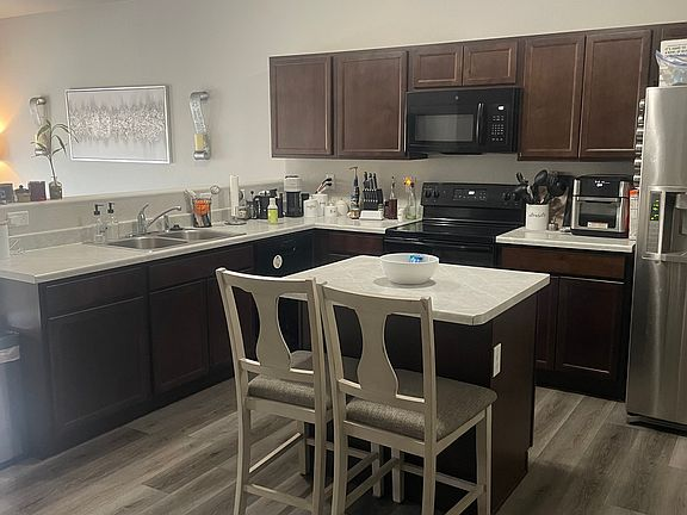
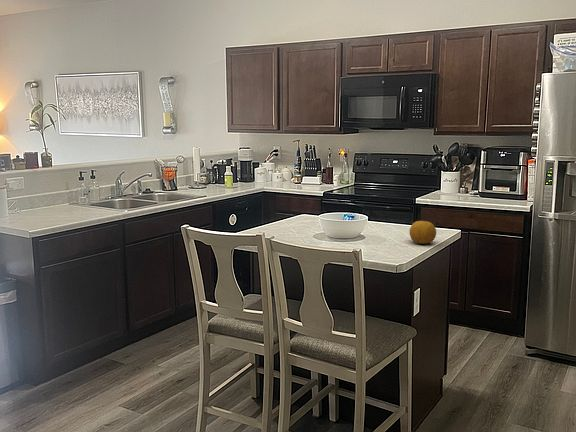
+ fruit (422, 232)
